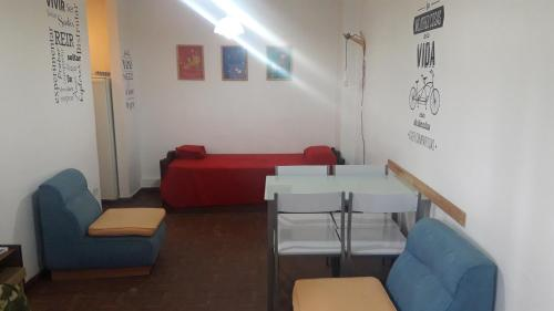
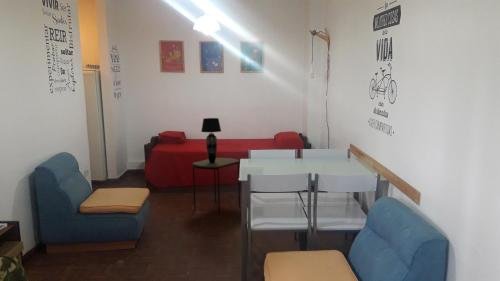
+ table lamp (211, 140)
+ side table (215, 185)
